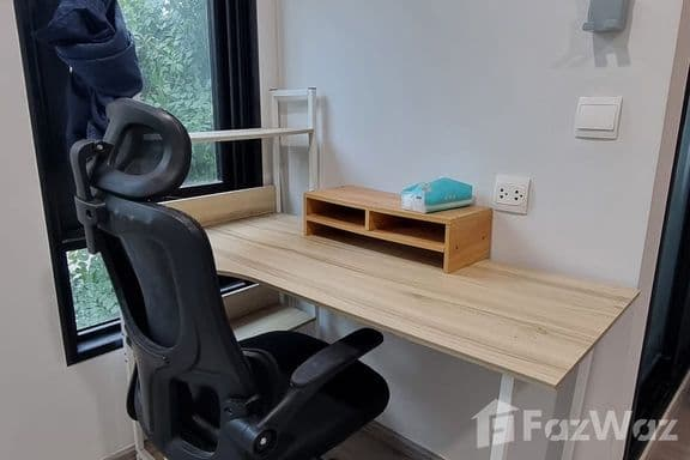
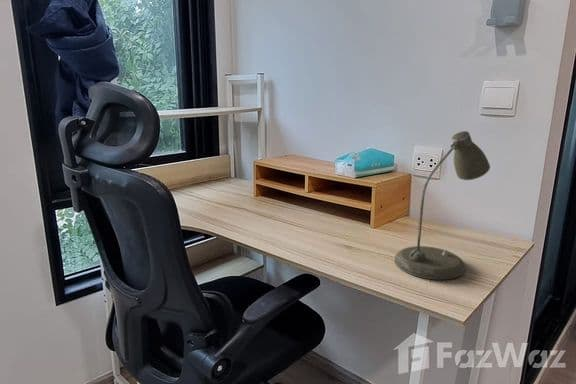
+ desk lamp (424, 195)
